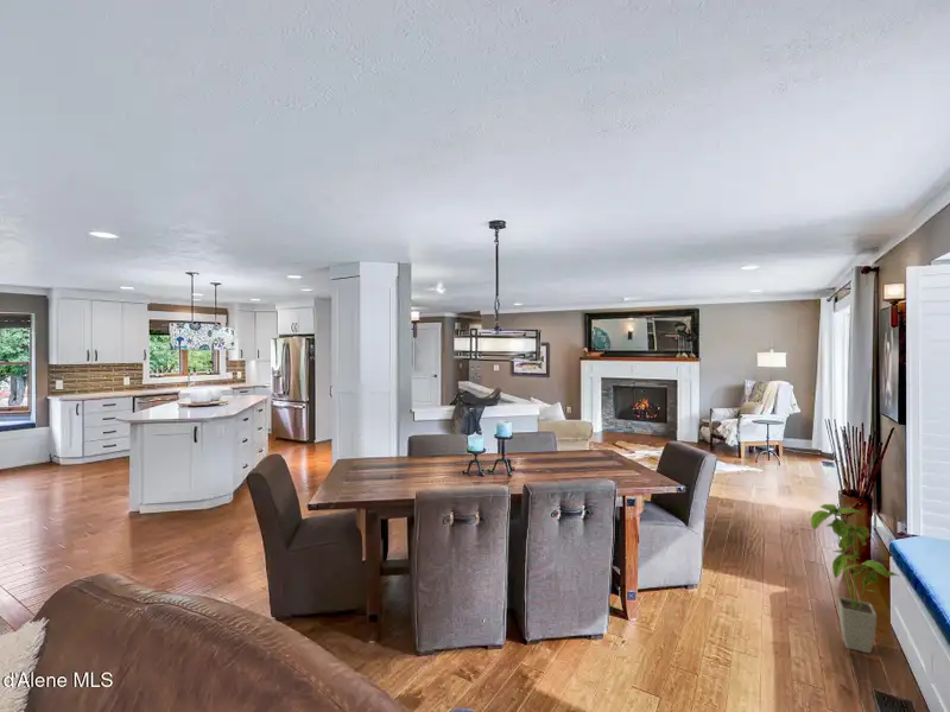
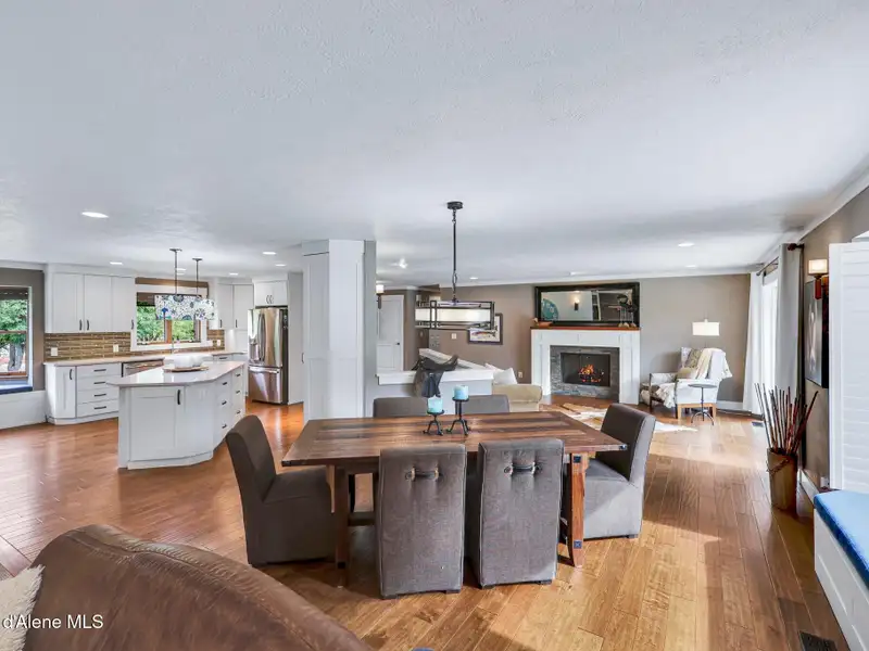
- house plant (848, 579)
